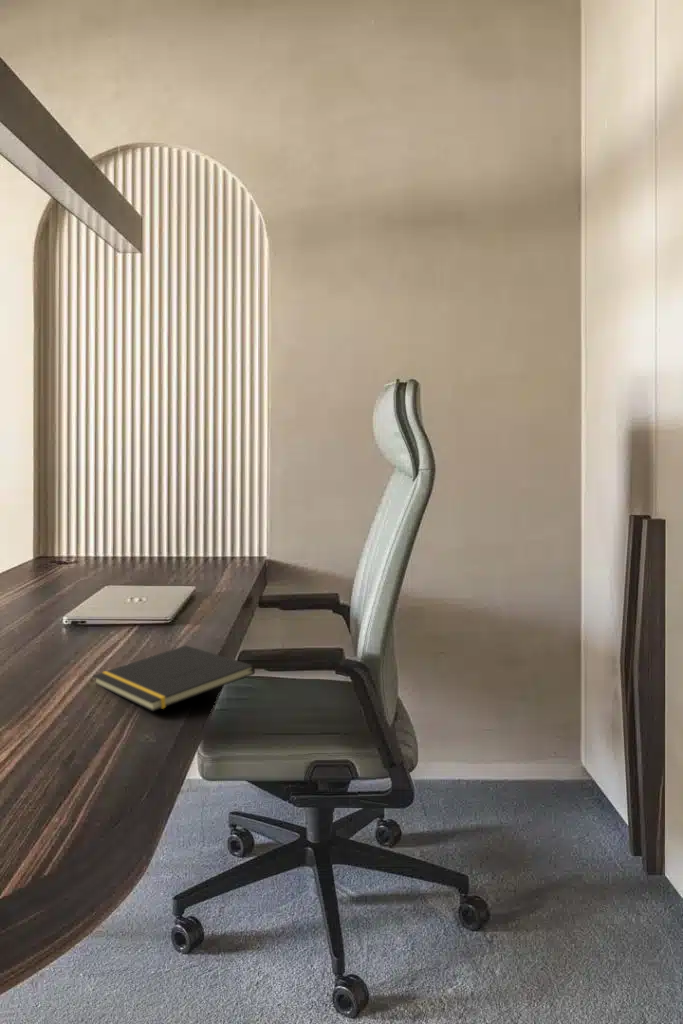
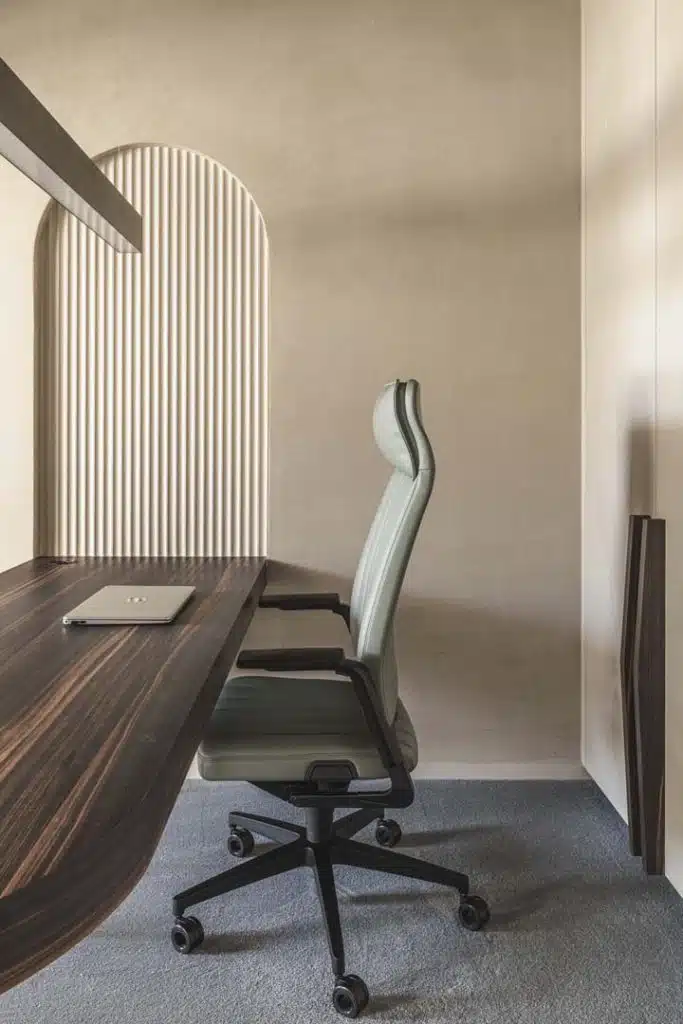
- notepad (171, 674)
